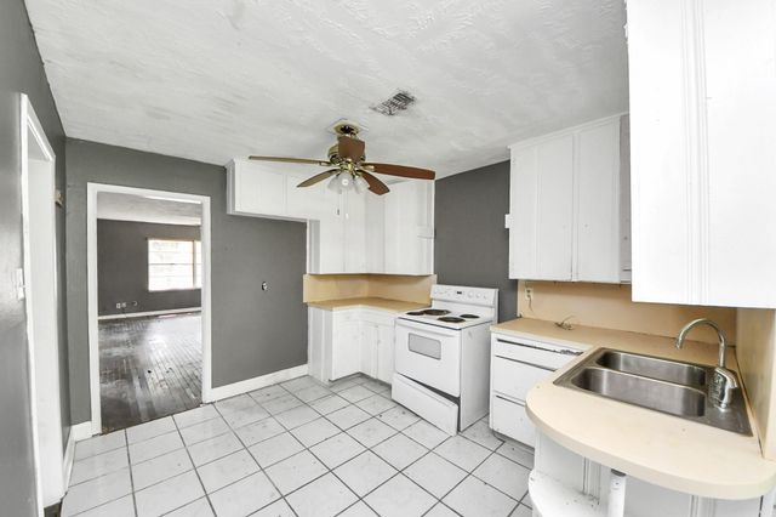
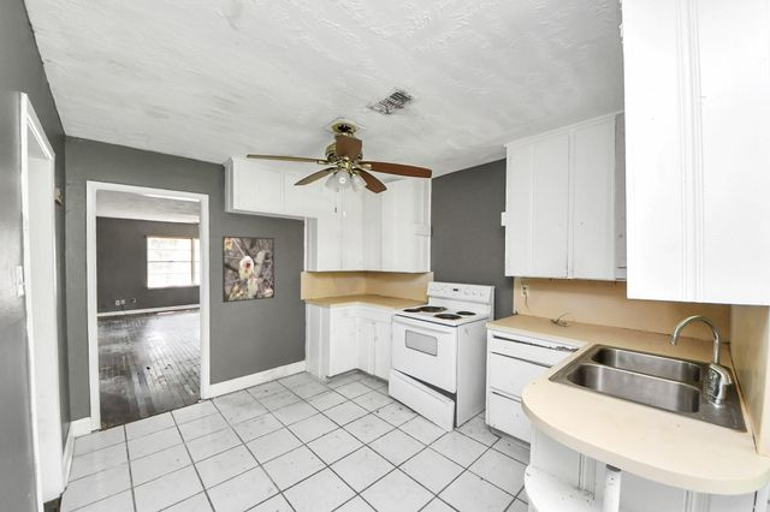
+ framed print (249, 268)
